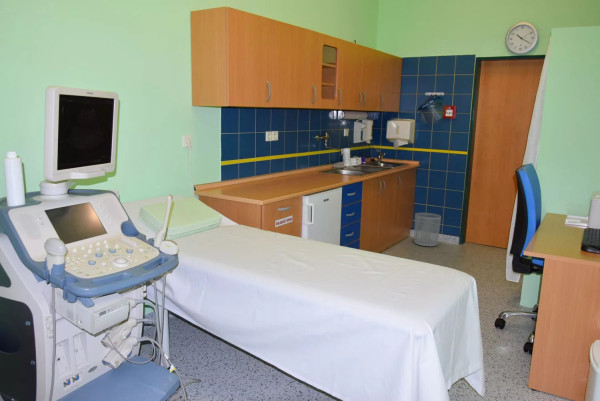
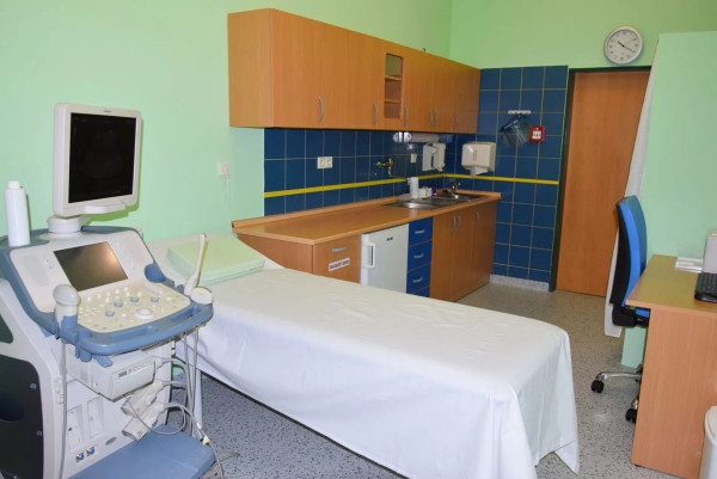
- waste bin (427, 229)
